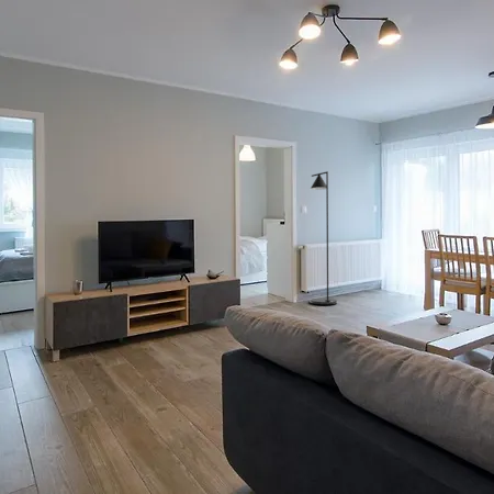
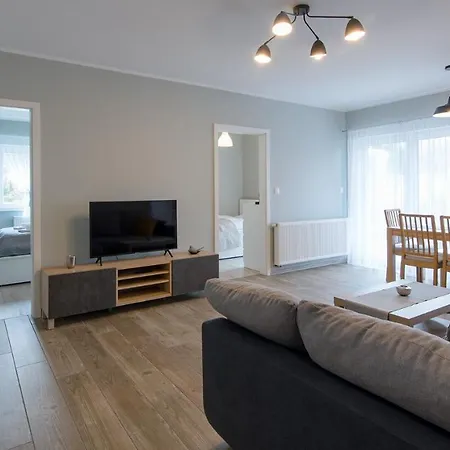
- floor lamp (327, 237)
